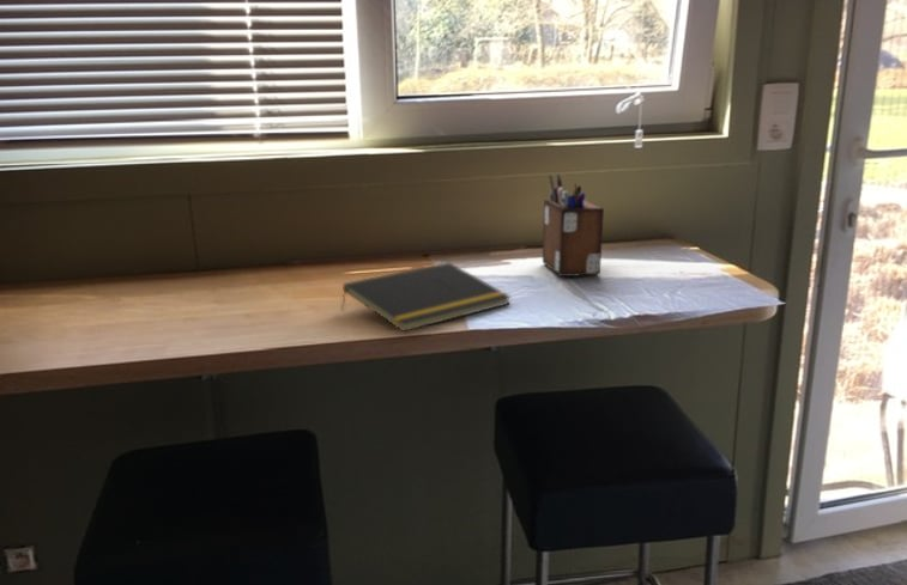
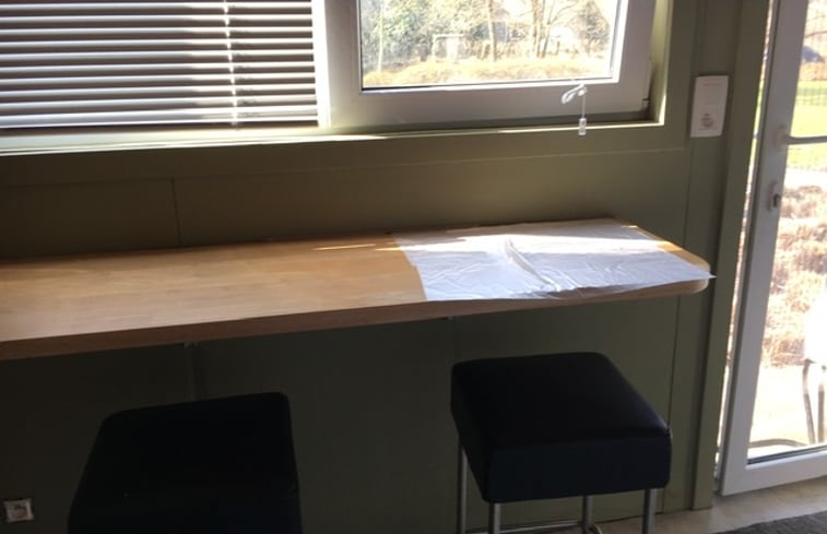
- notepad (428, 293)
- desk organizer (572, 224)
